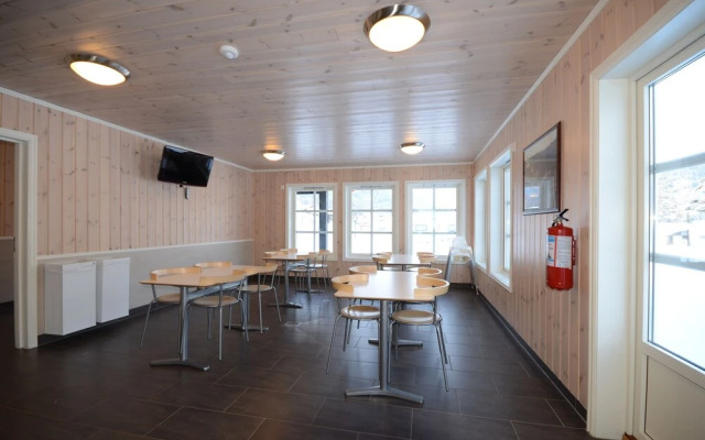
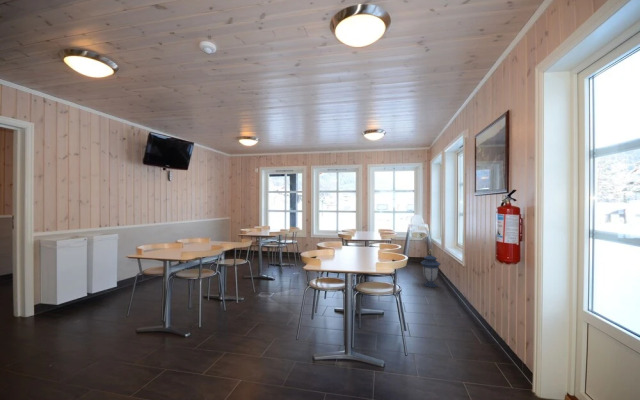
+ lantern (430, 267)
